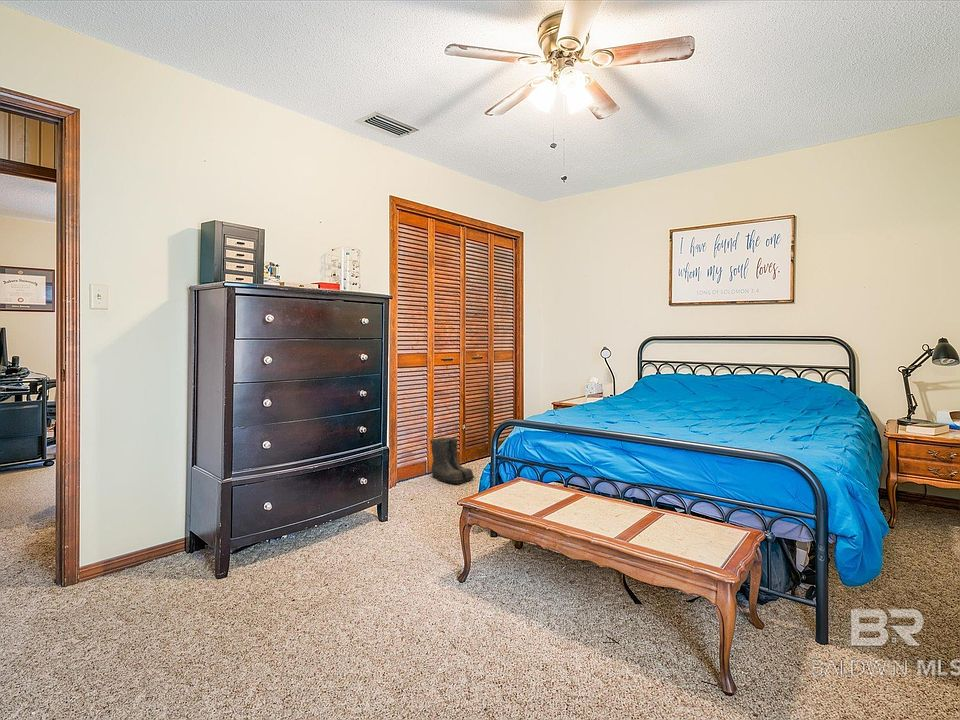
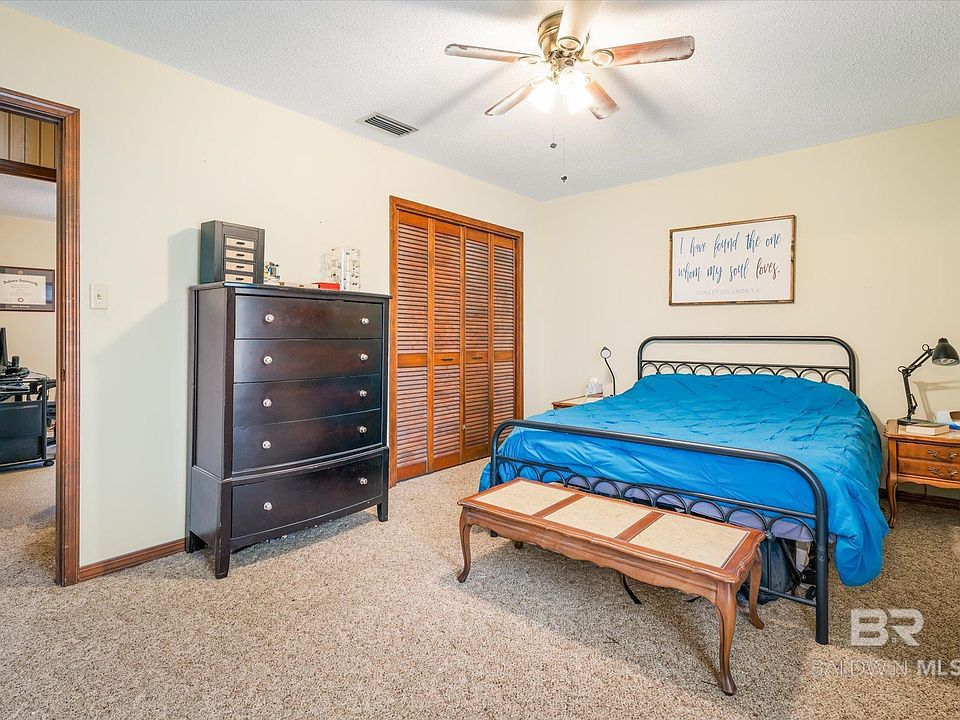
- boots (451, 458)
